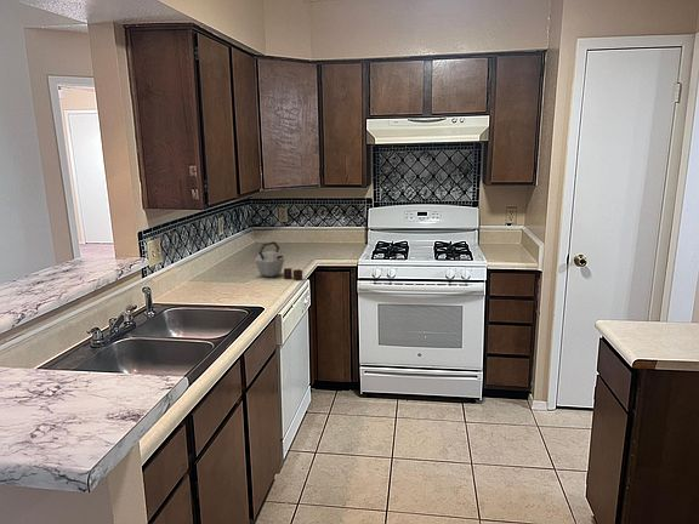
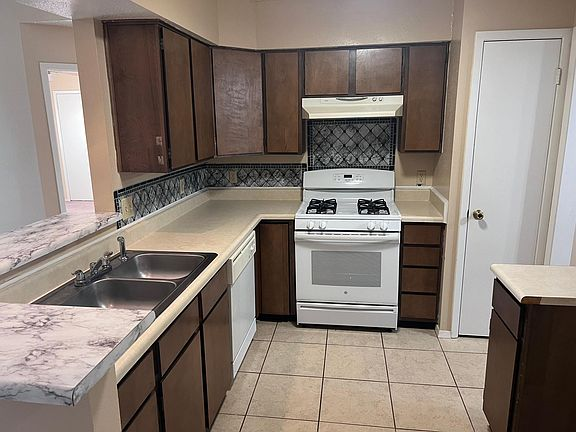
- kettle (279, 260)
